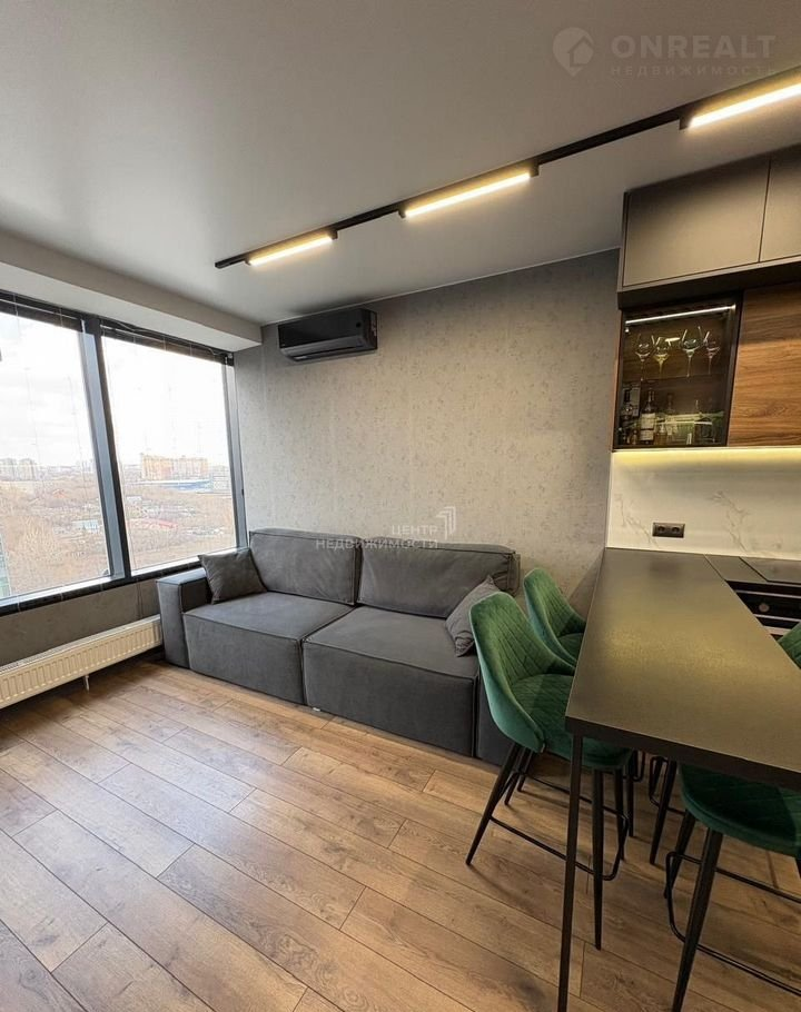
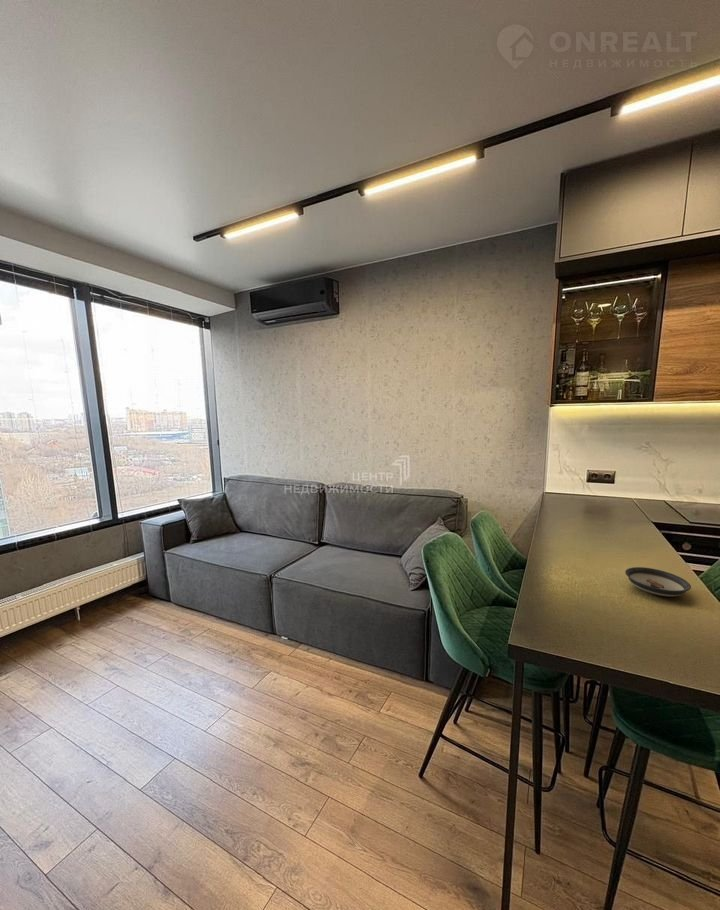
+ saucer (656, 584)
